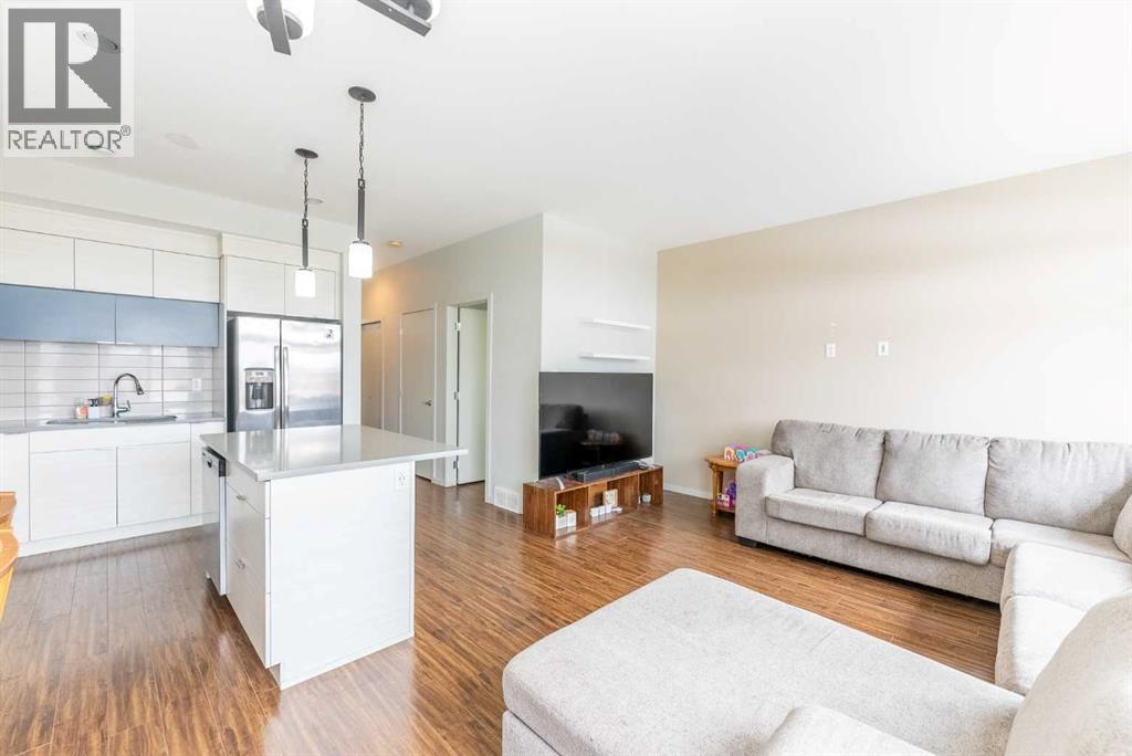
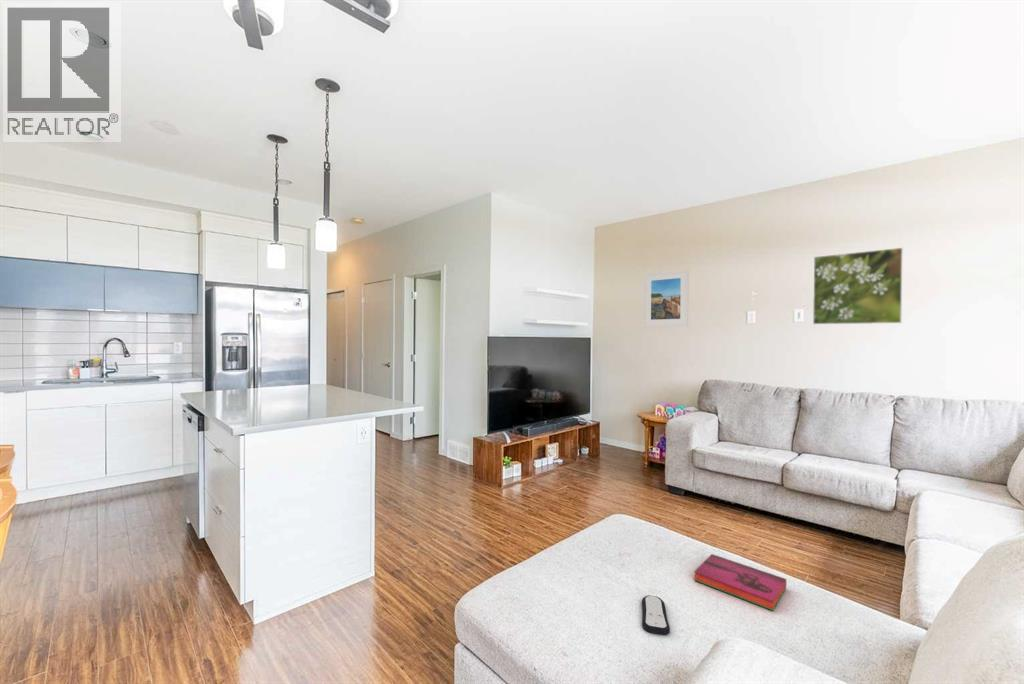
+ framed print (665, 299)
+ hardback book (739, 579)
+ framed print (855, 288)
+ remote control (654, 613)
